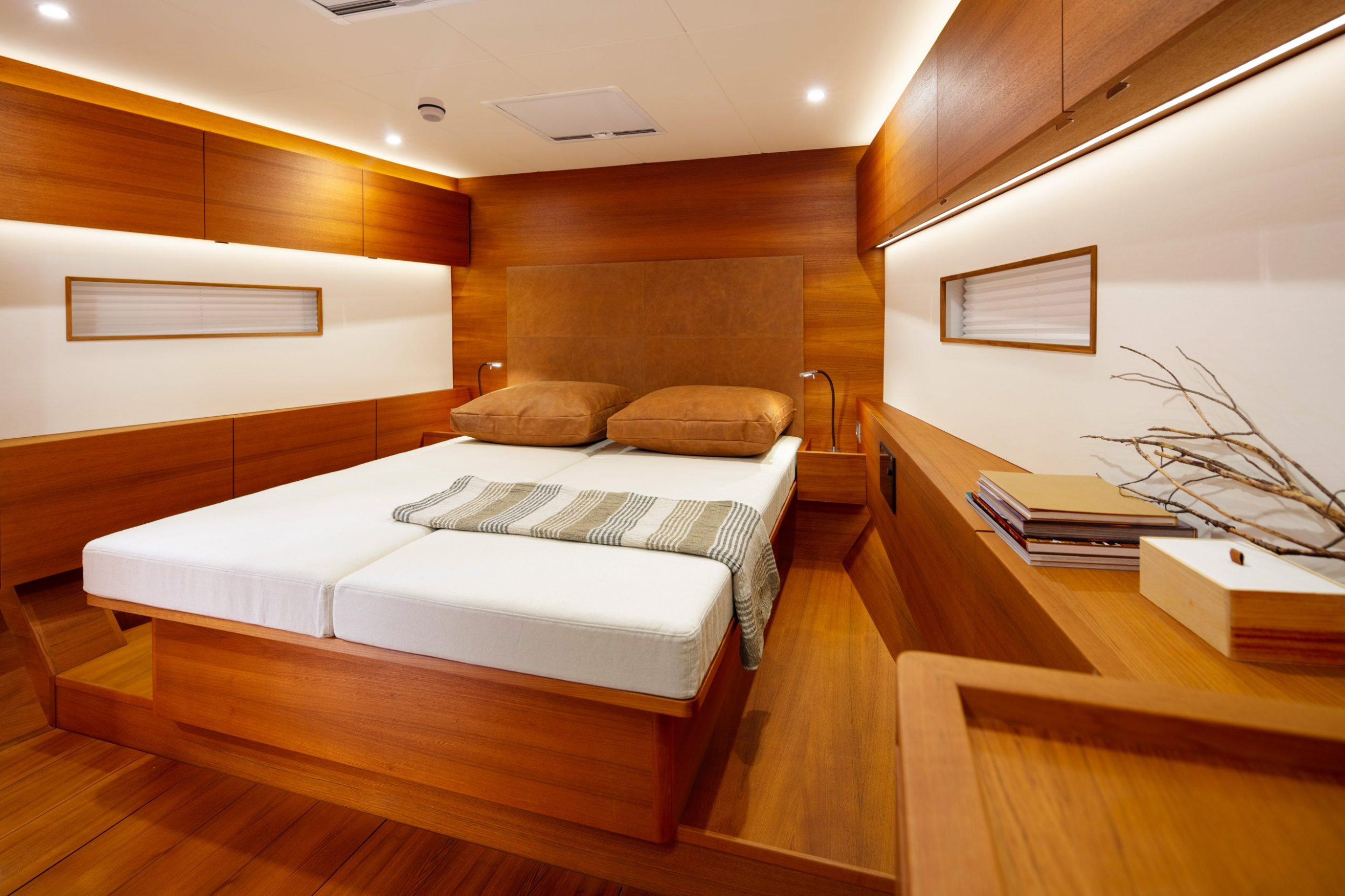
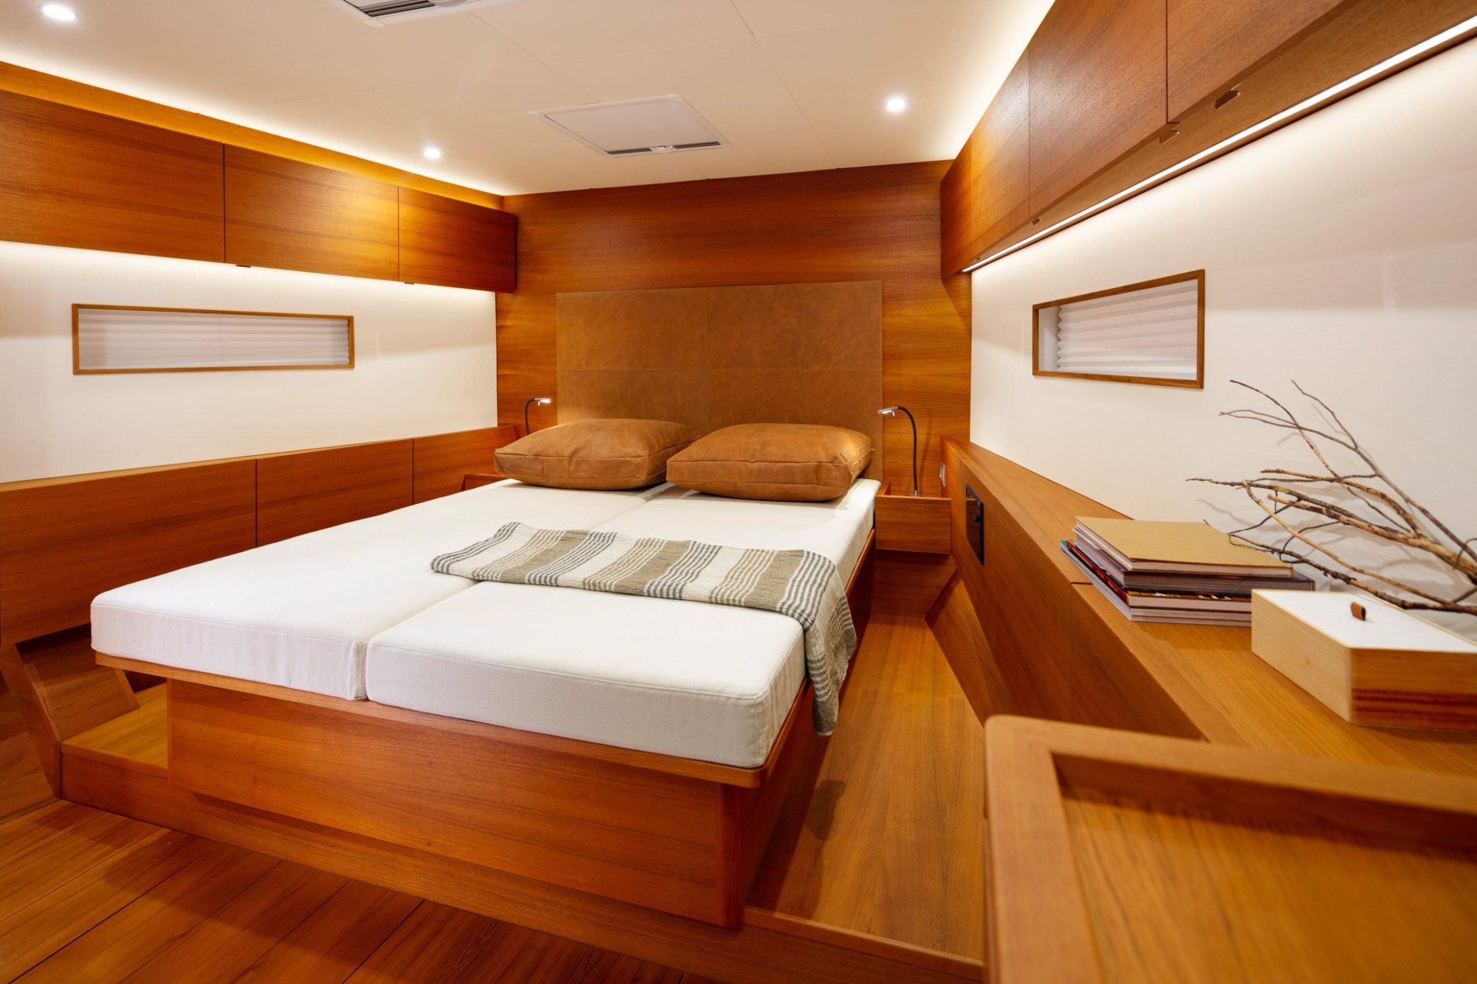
- smoke detector (431, 110)
